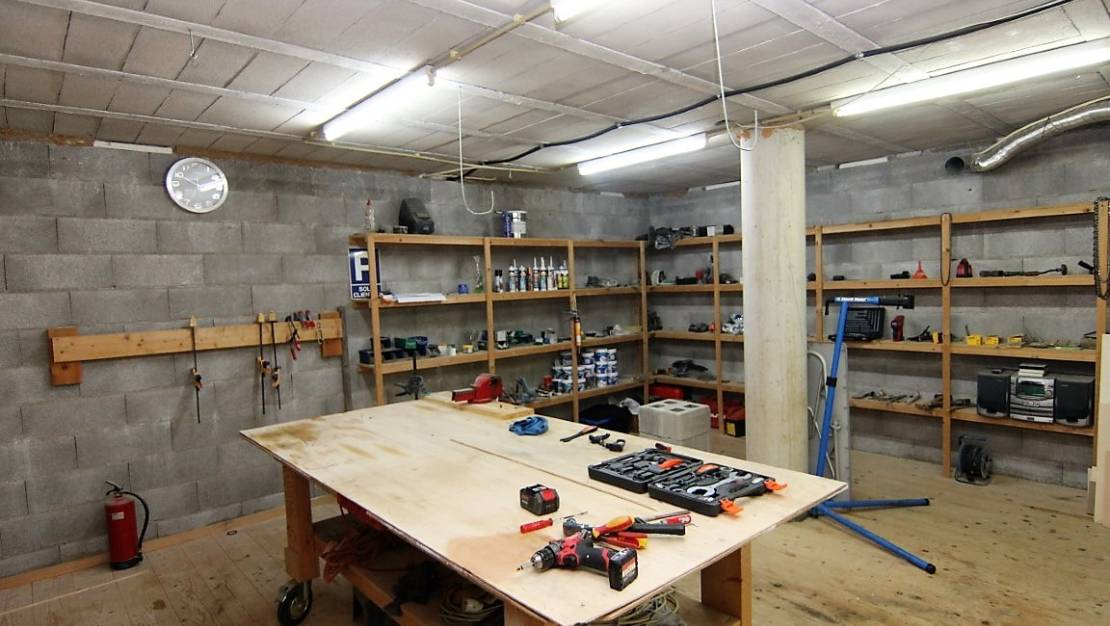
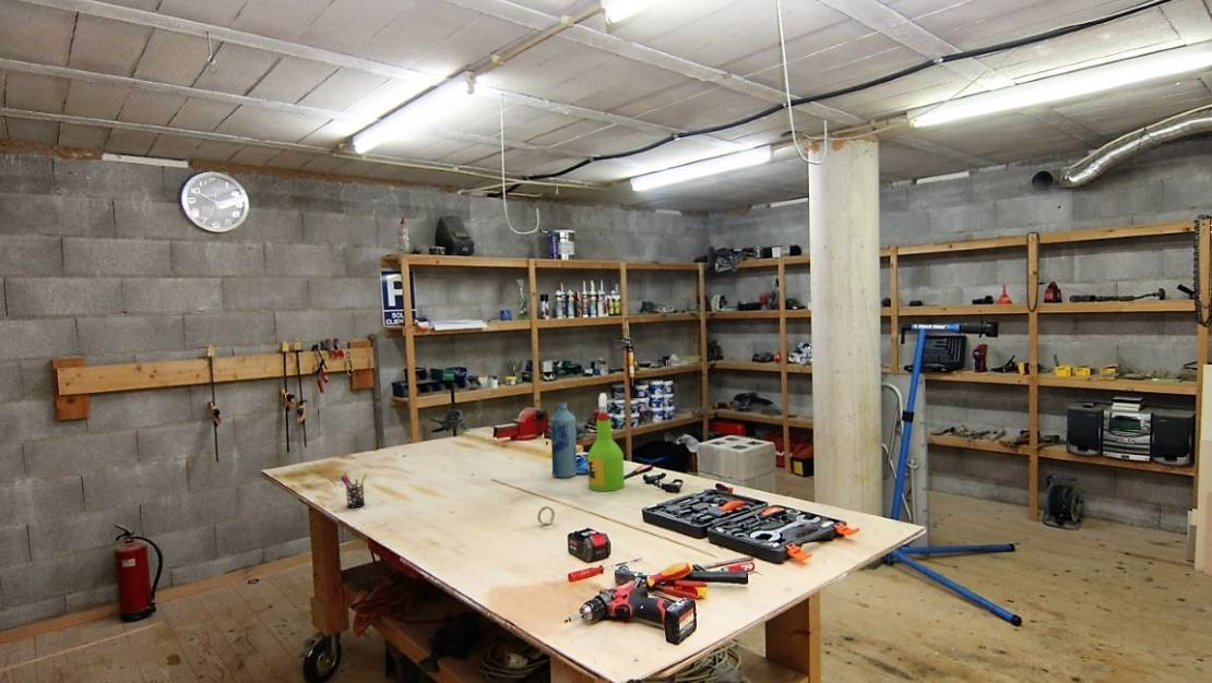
+ bottle (563, 439)
+ ring (549, 519)
+ spray bottle (604, 439)
+ pen holder (354, 489)
